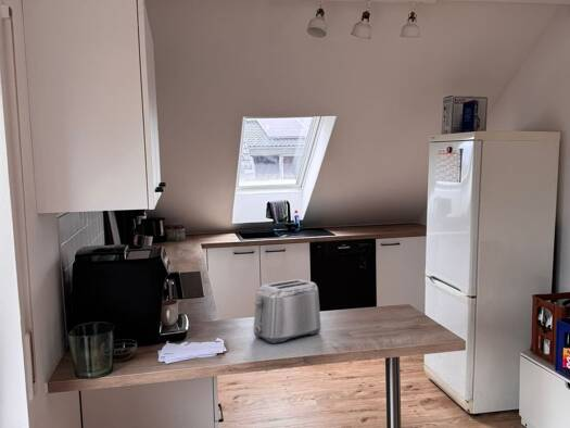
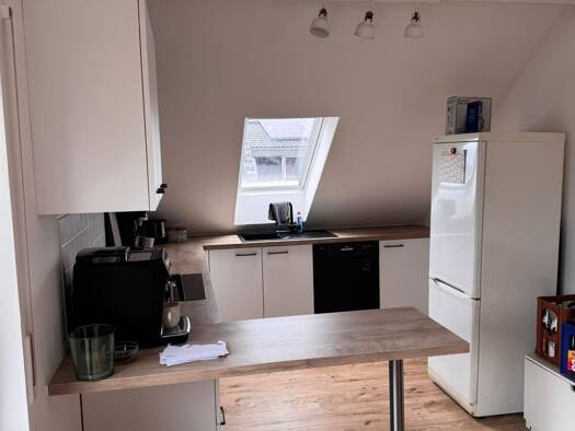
- toaster (290, 309)
